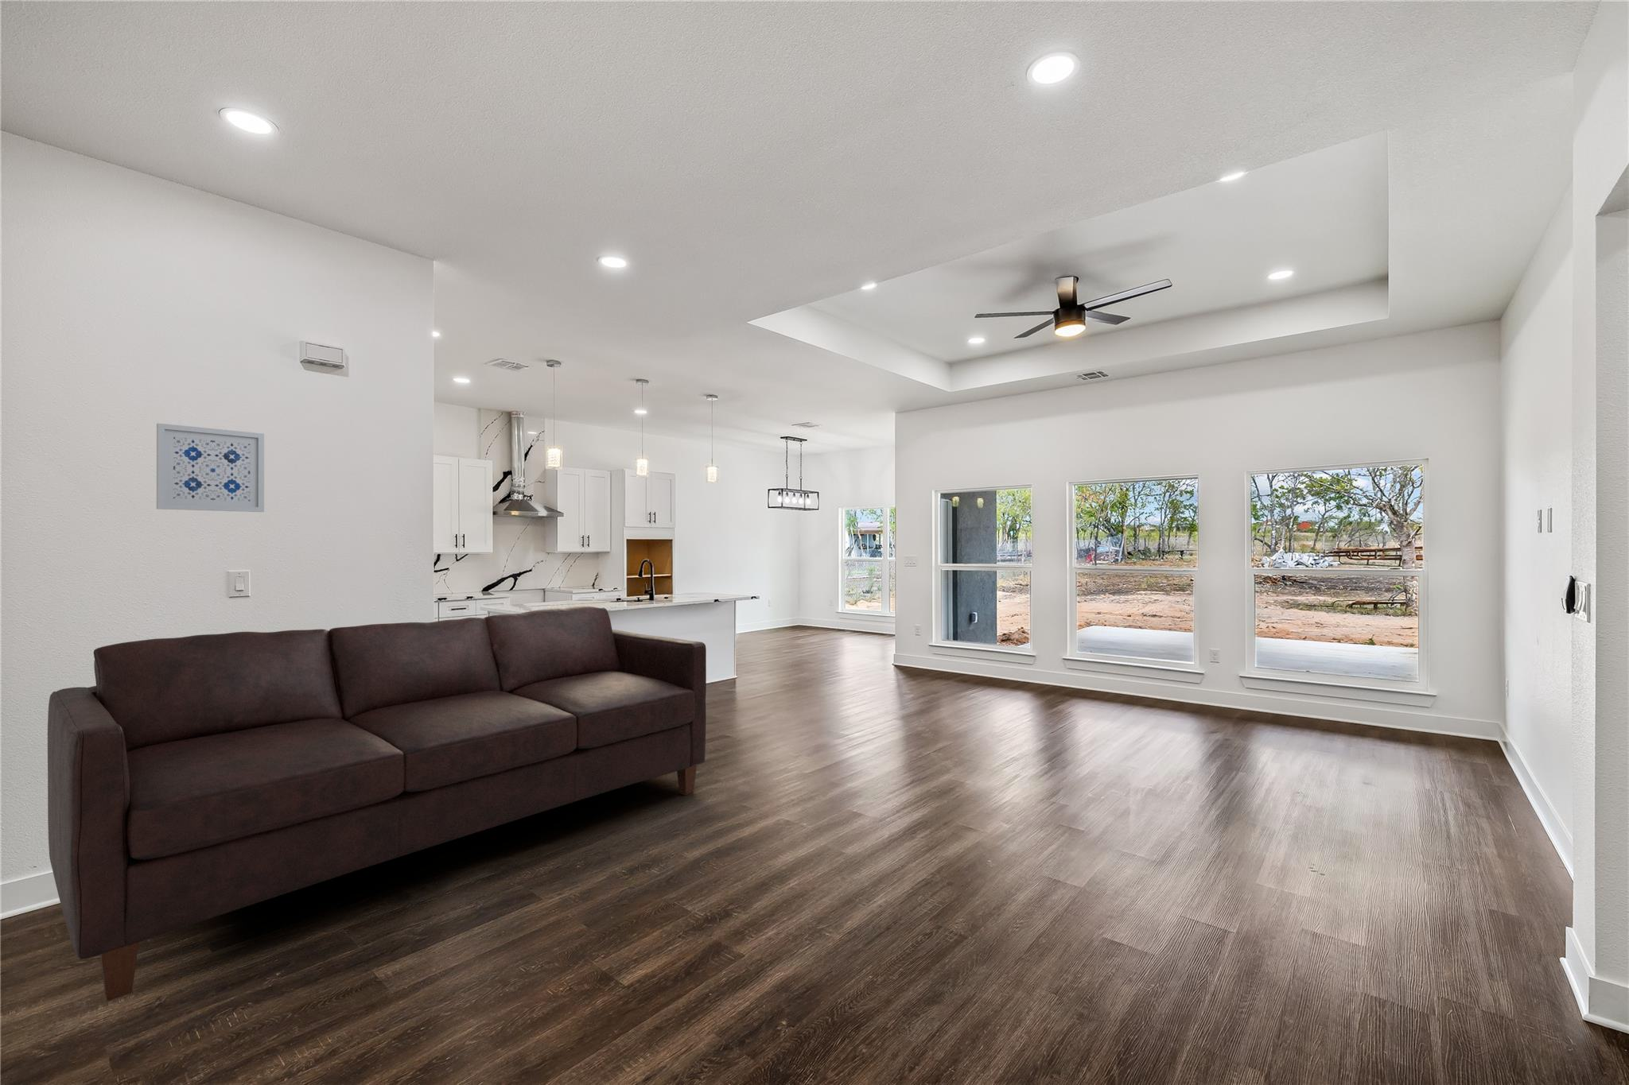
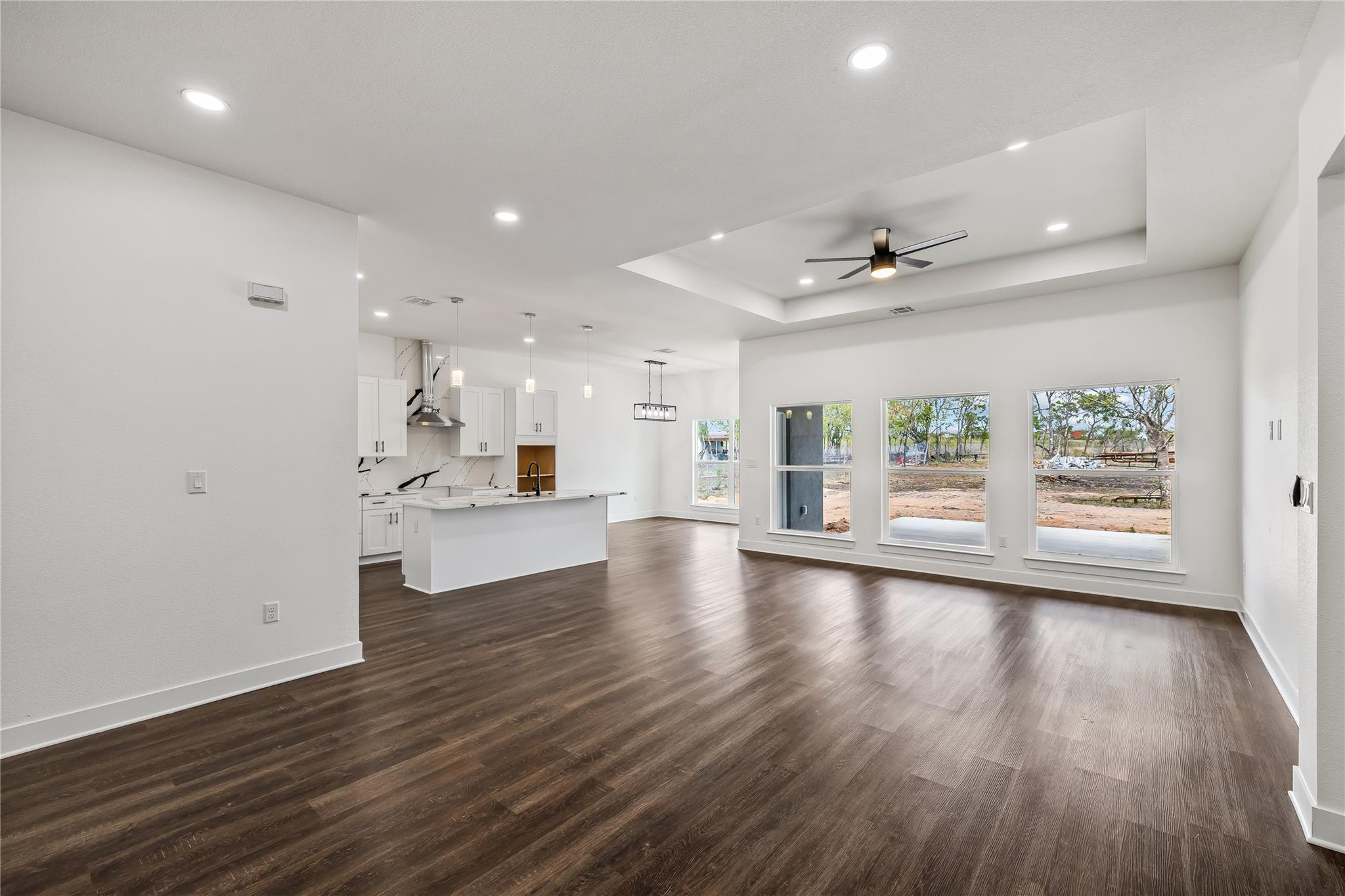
- wall art (212, 470)
- sofa (444, 731)
